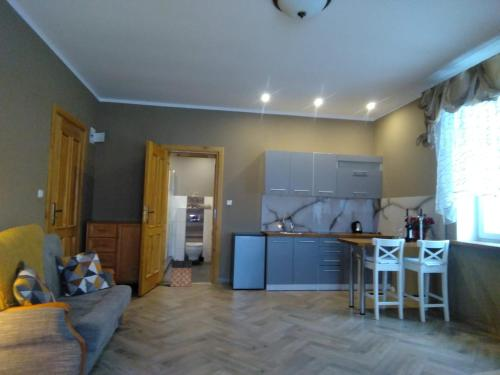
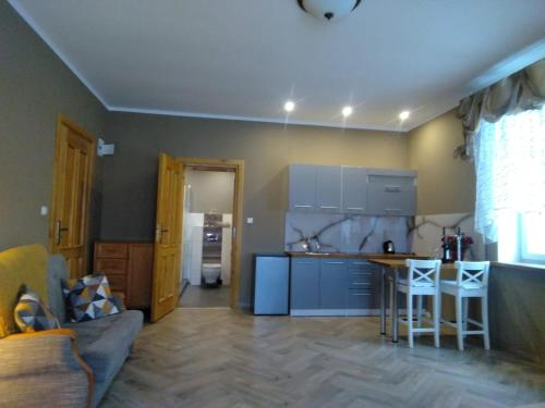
- bag (181, 272)
